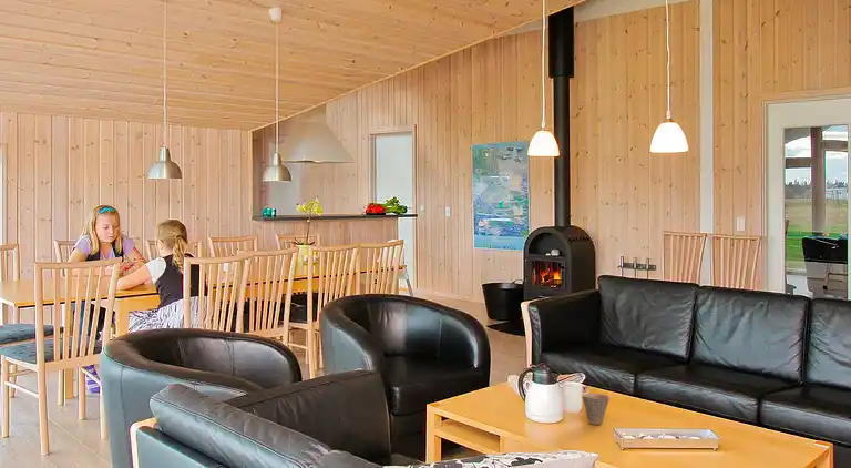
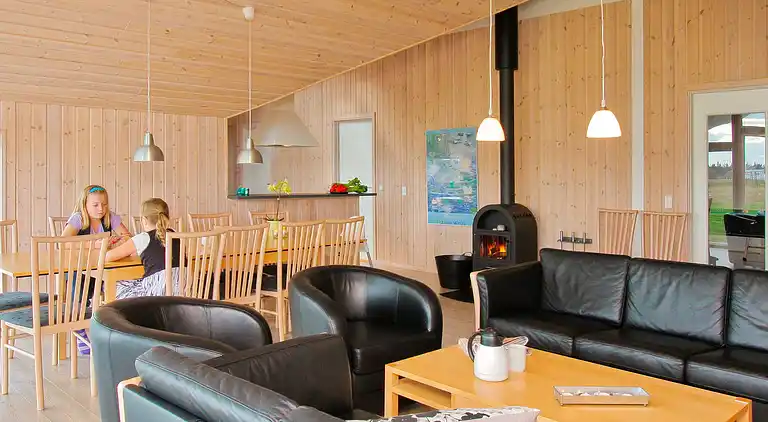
- cup (595, 408)
